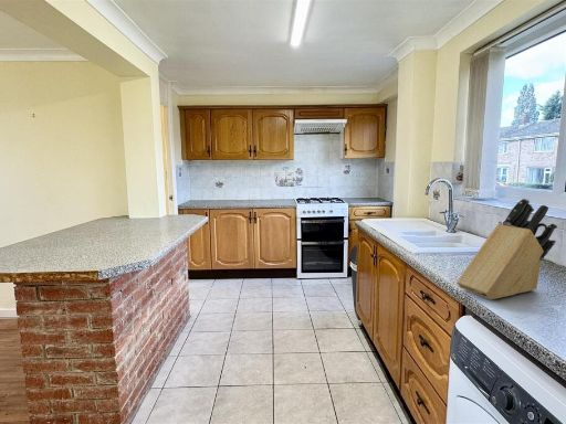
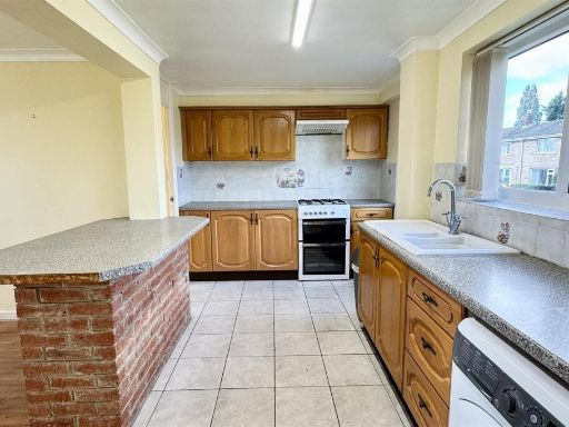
- knife block (509, 245)
